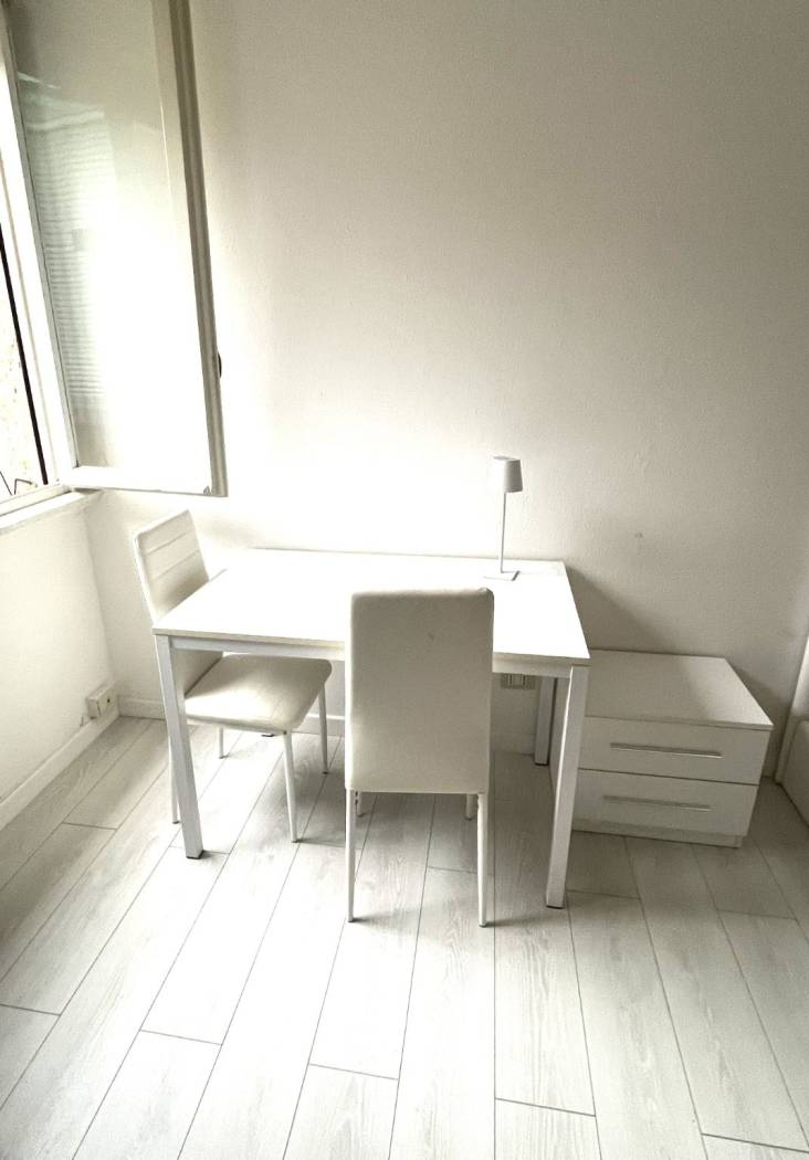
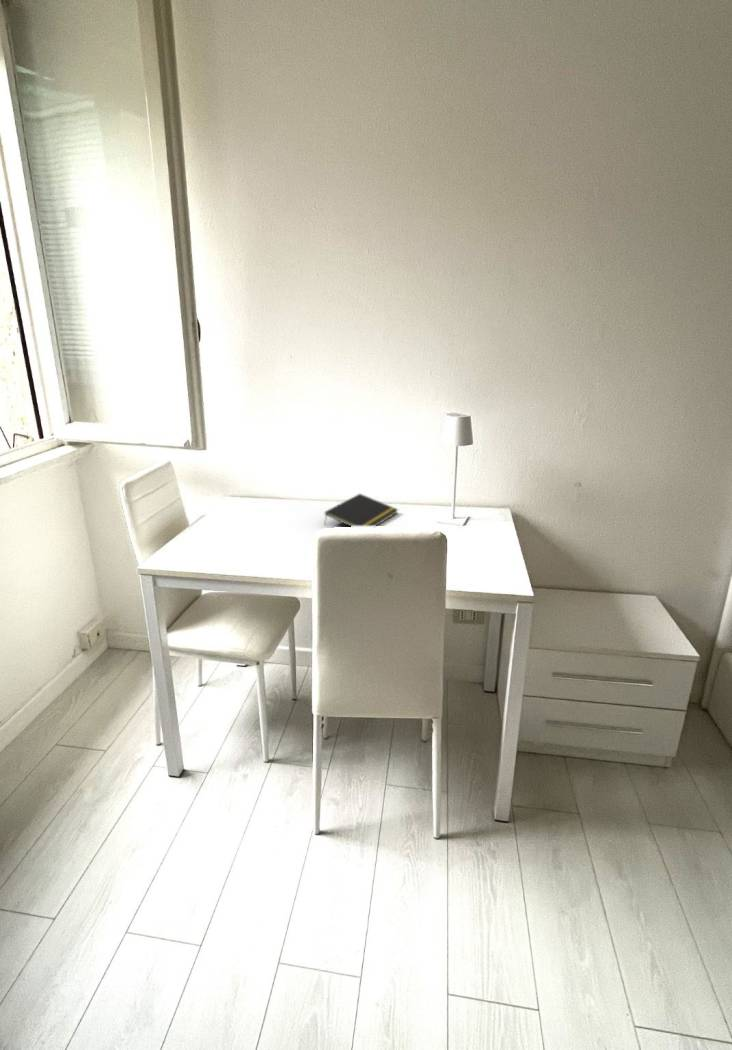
+ notepad (362, 512)
